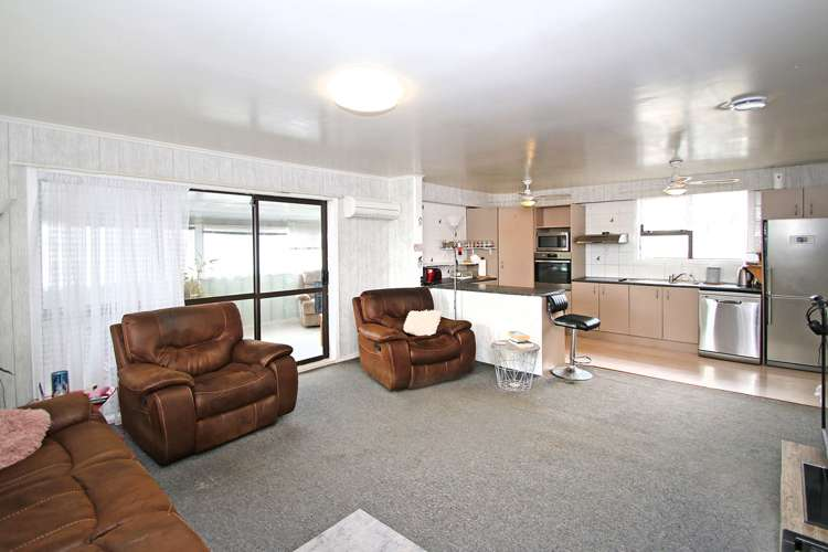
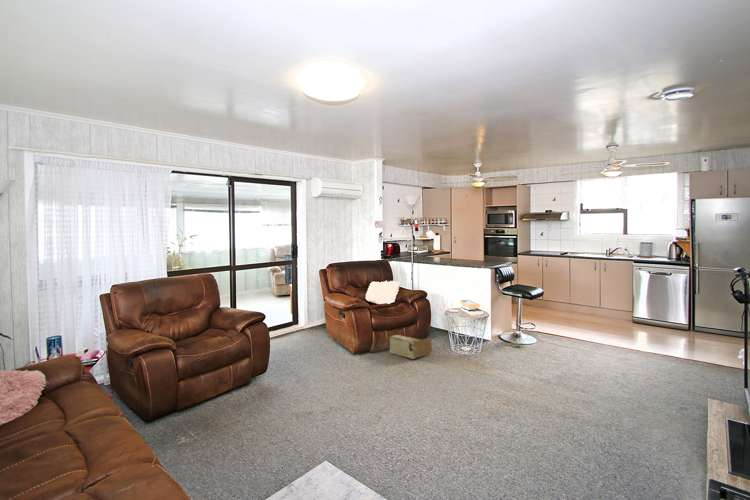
+ cardboard box (410, 345)
